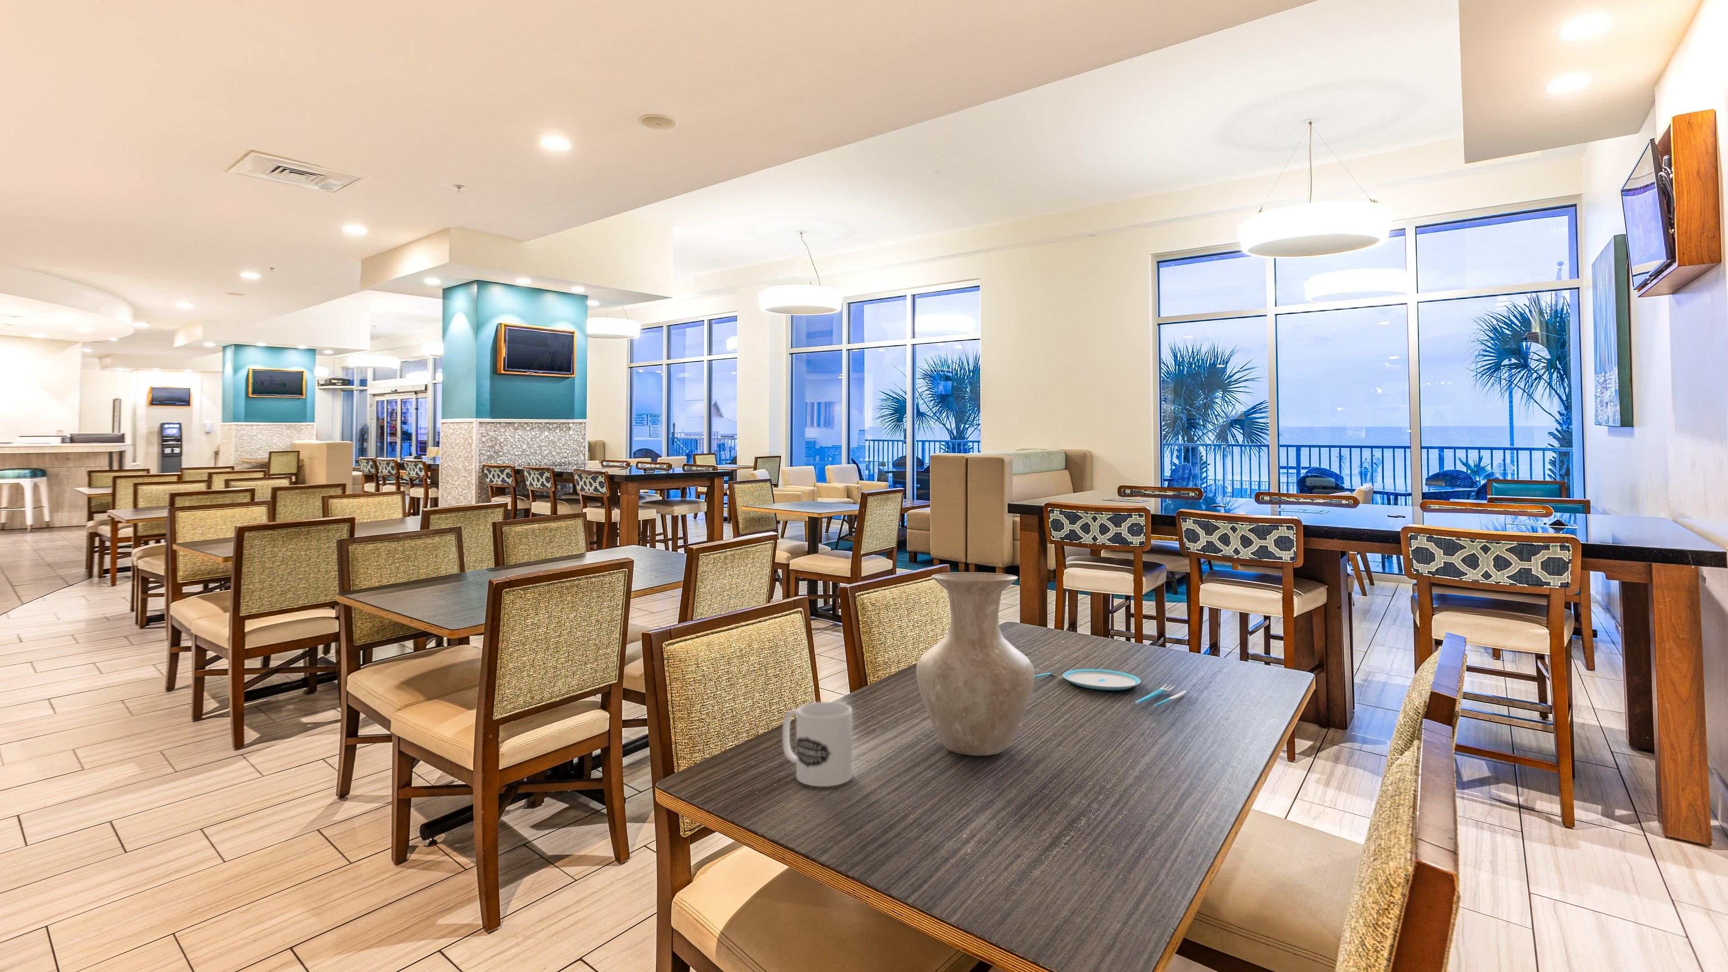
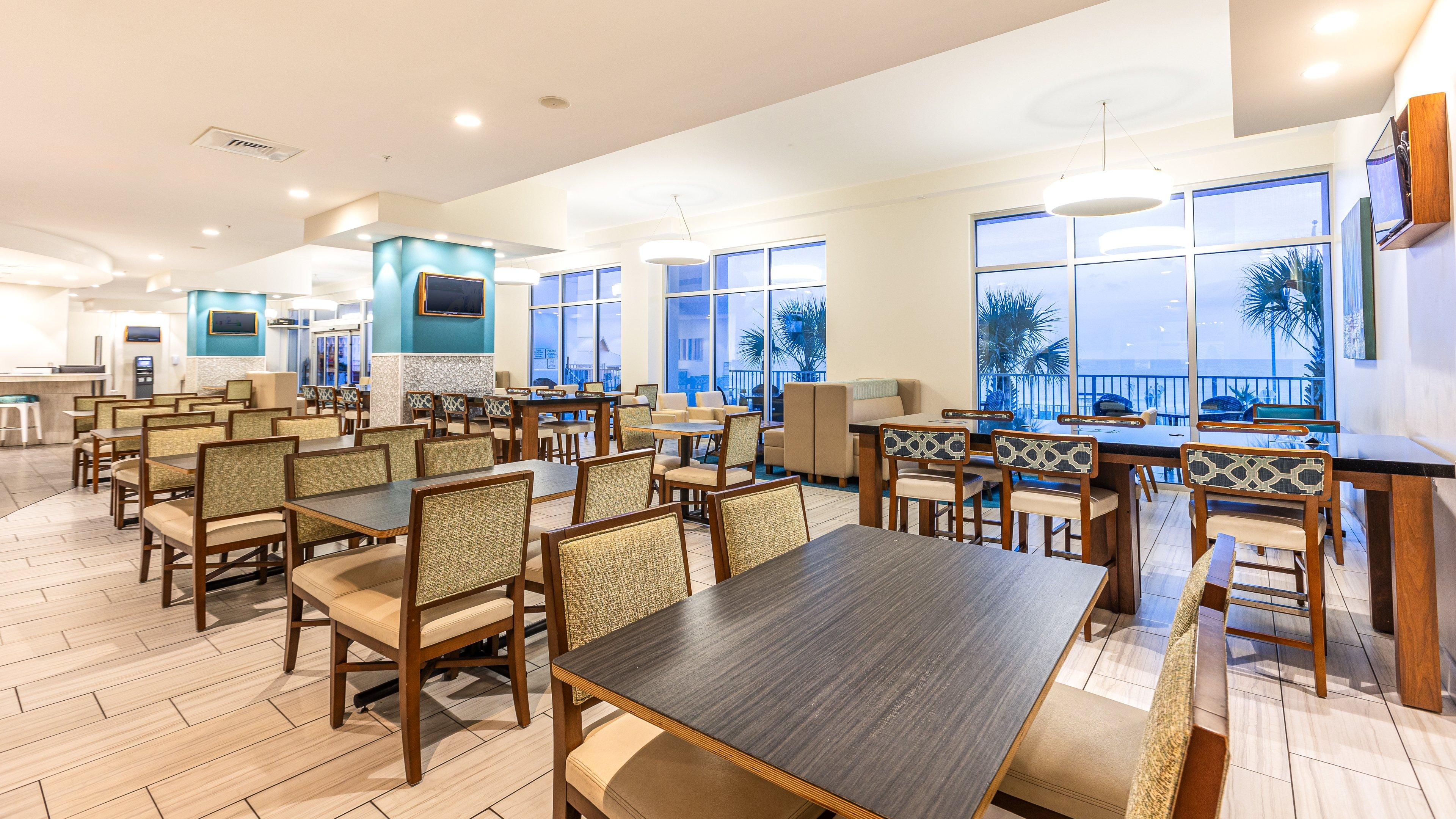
- mug (814, 741)
- vase (974, 661)
- plate (1106, 682)
